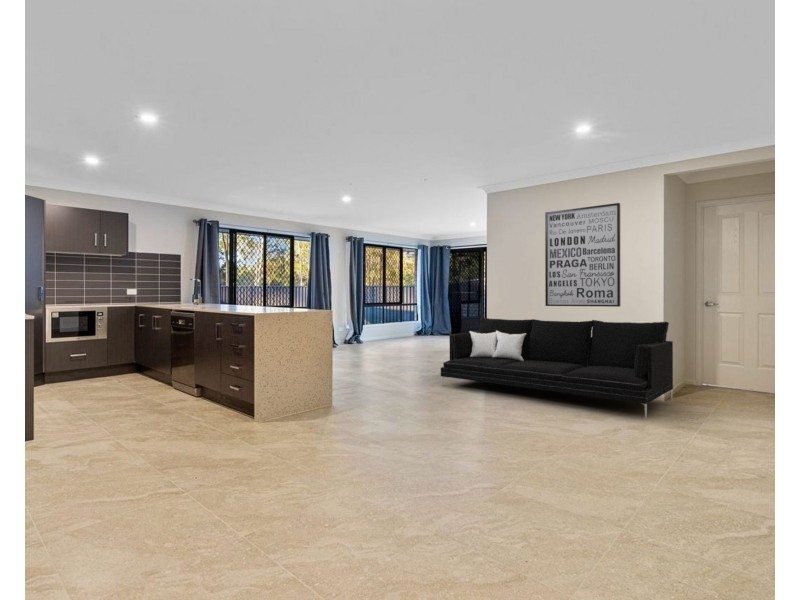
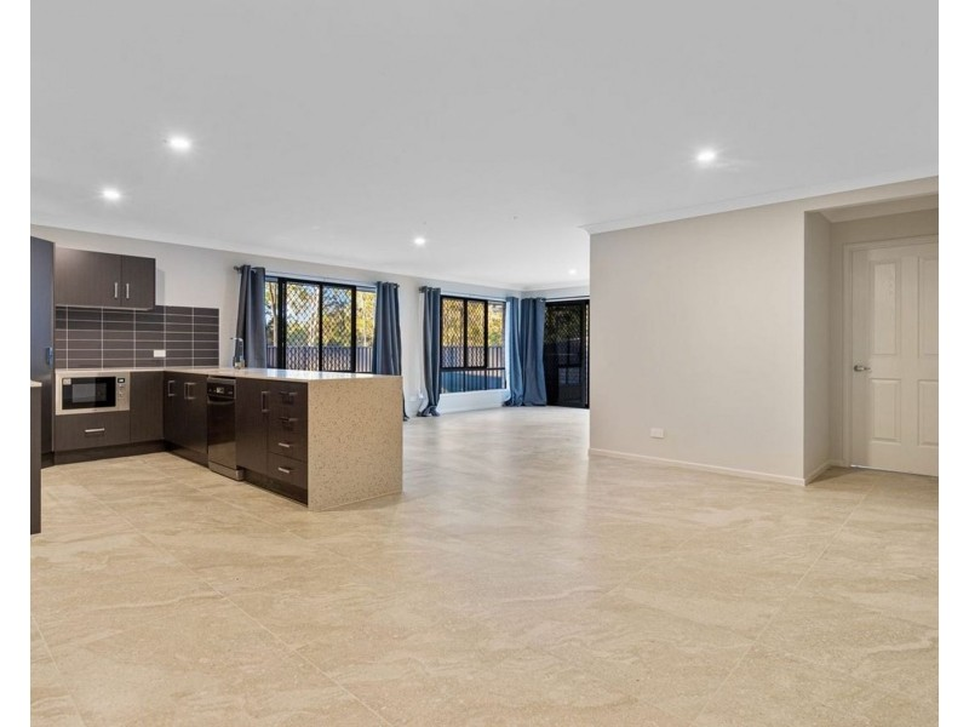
- wall art (581, 257)
- sofa (547, 356)
